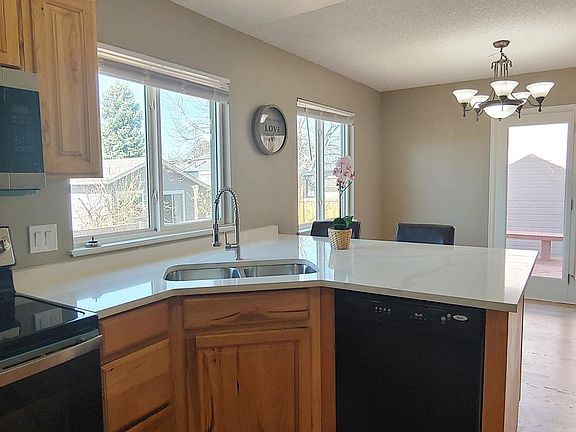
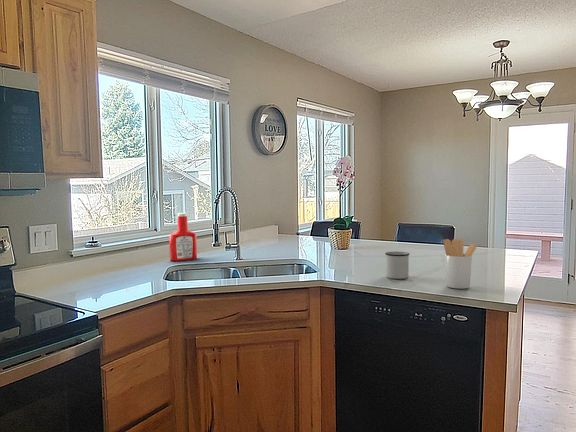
+ mug (395, 264)
+ utensil holder (456, 261)
+ soap bottle (182, 236)
